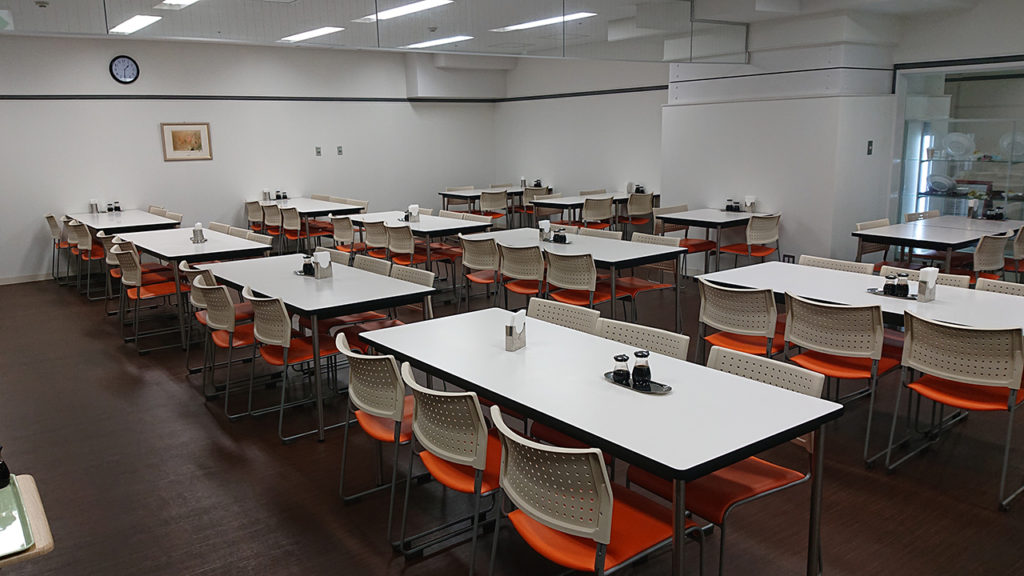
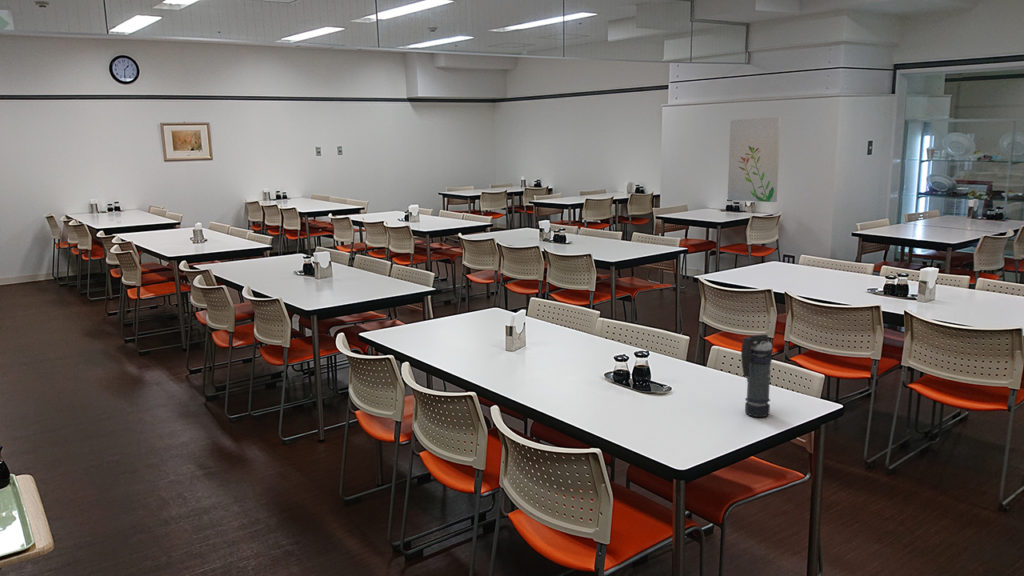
+ wall art (753, 160)
+ smoke grenade (755, 375)
